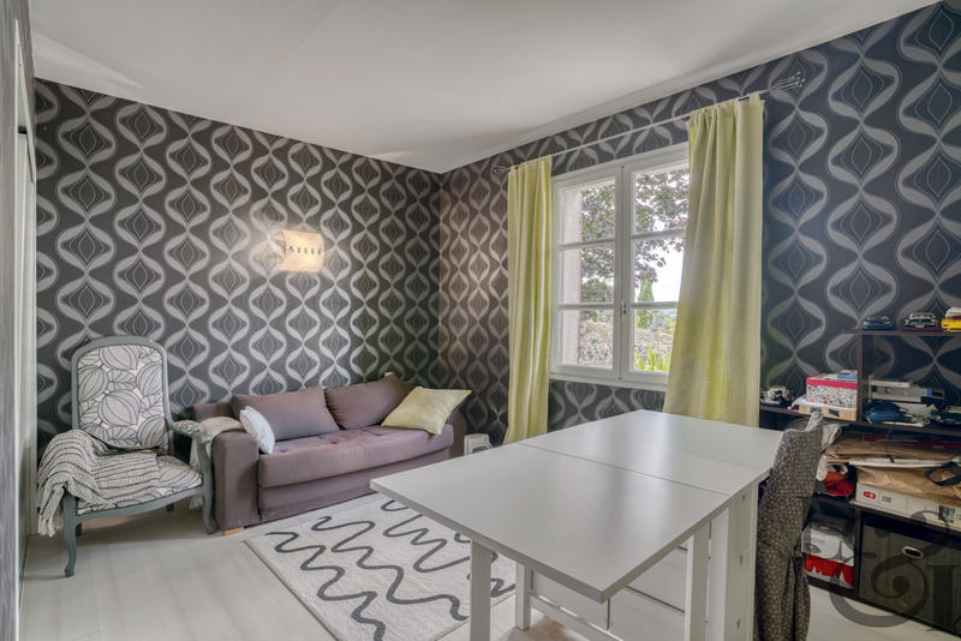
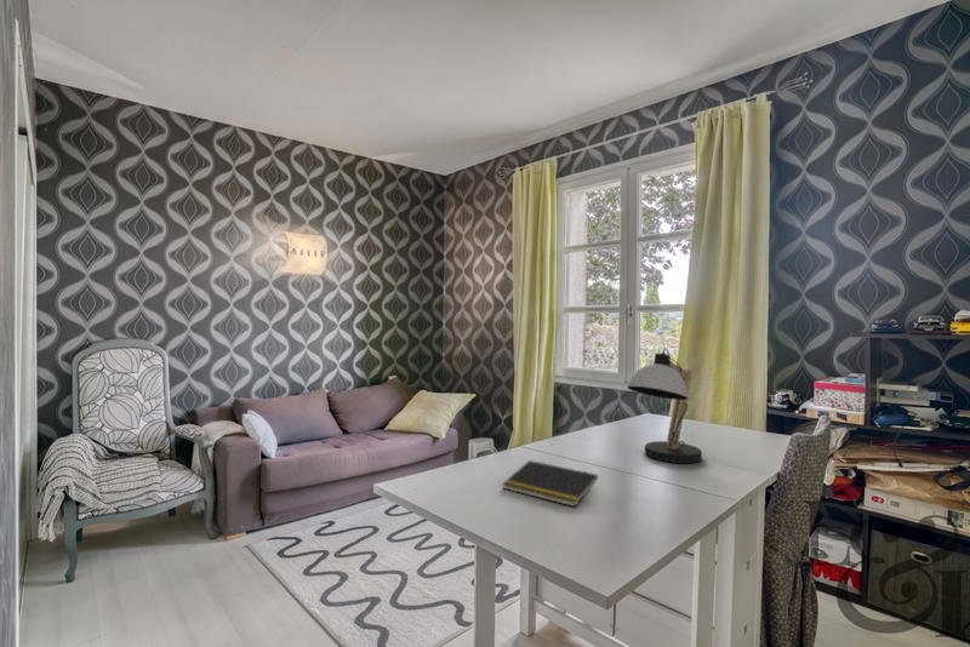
+ desk lamp (669, 397)
+ notepad (549, 481)
